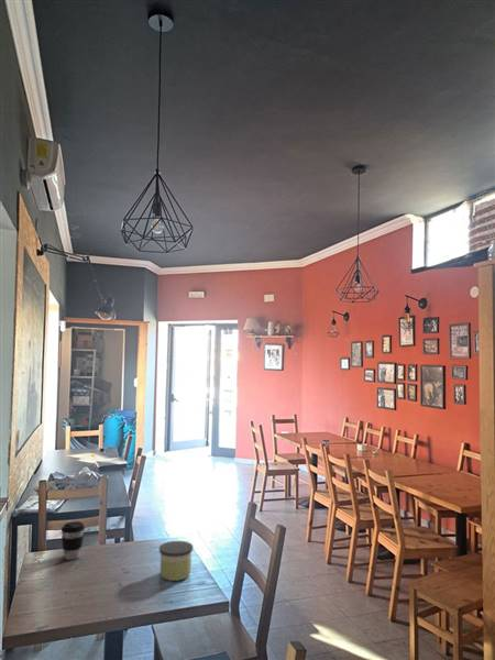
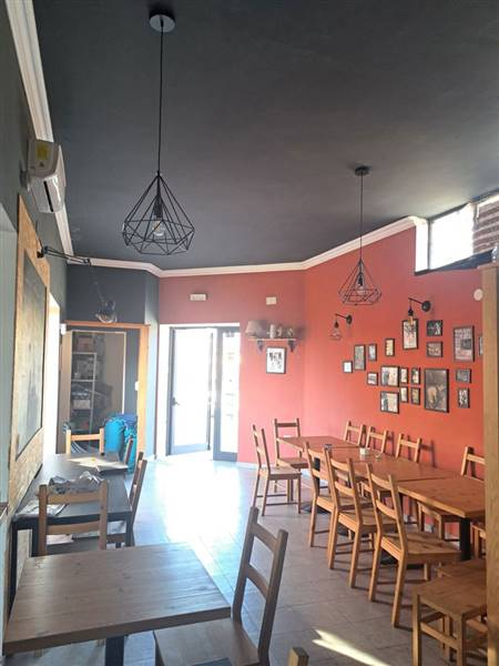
- coffee cup (73, 540)
- candle (175, 560)
